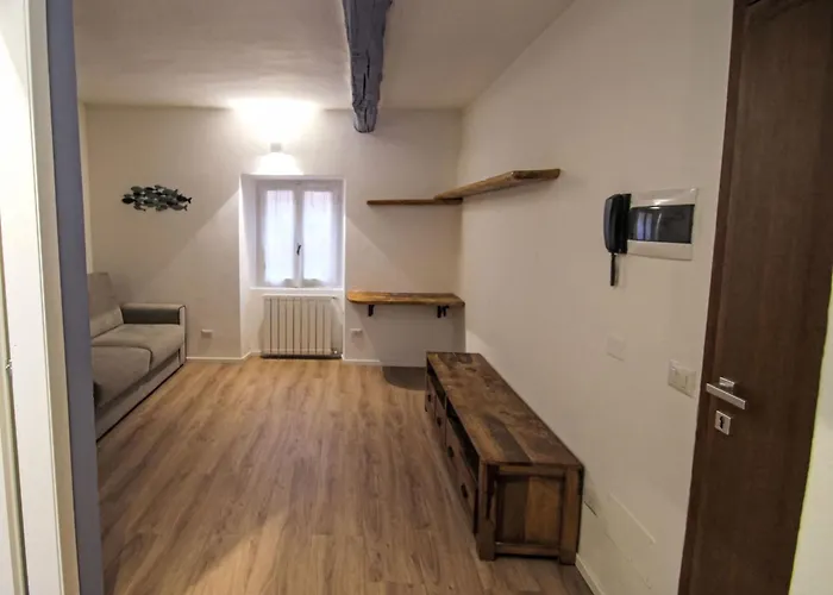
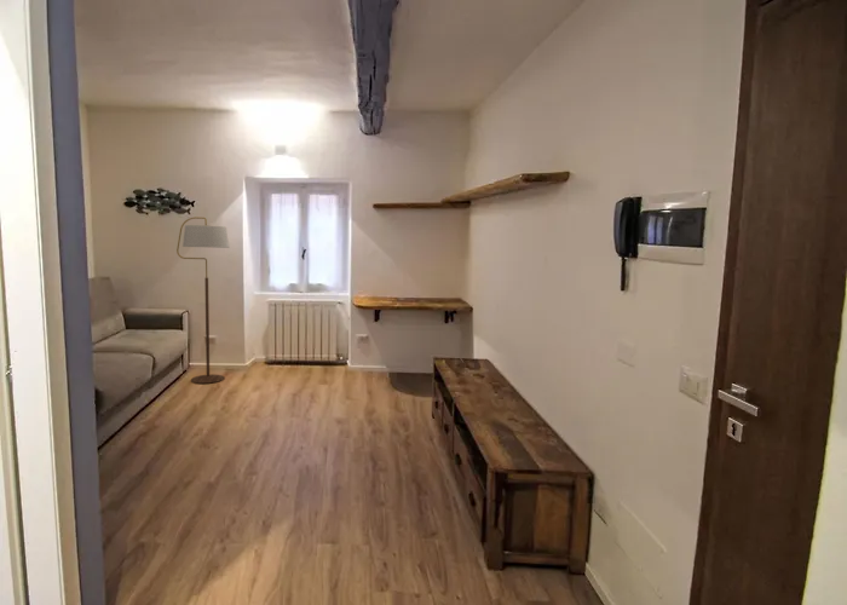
+ floor lamp (206, 299)
